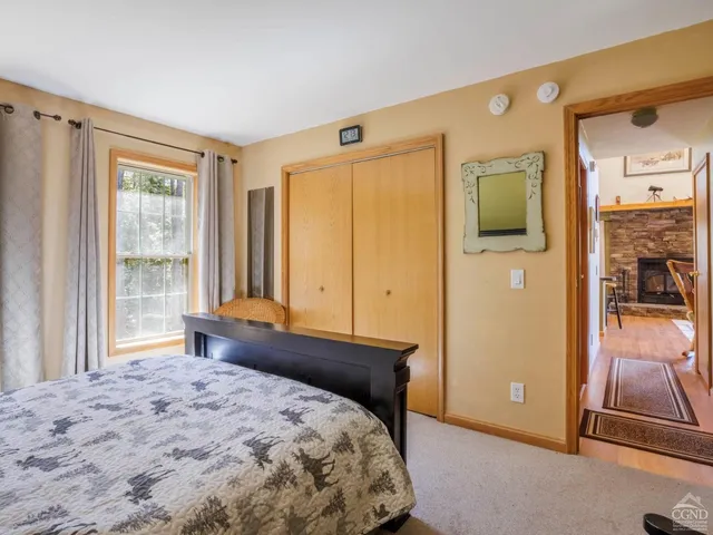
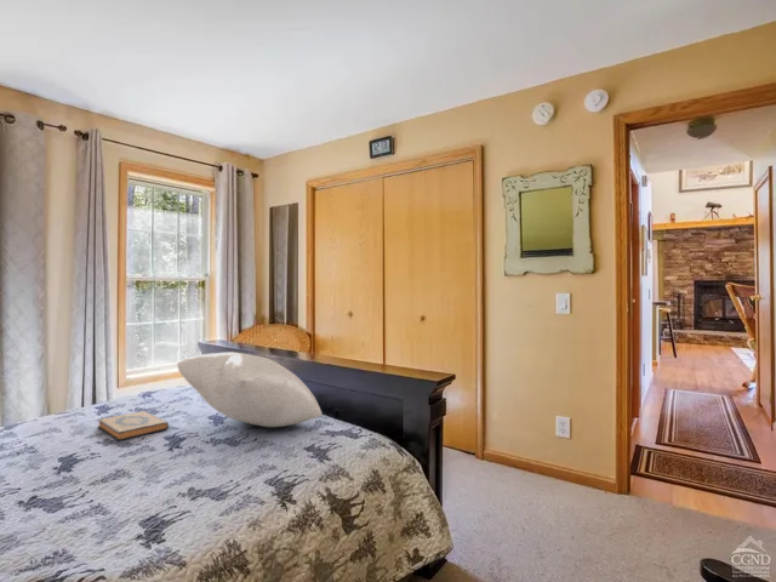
+ pillow (252, 389)
+ hardback book (132, 423)
